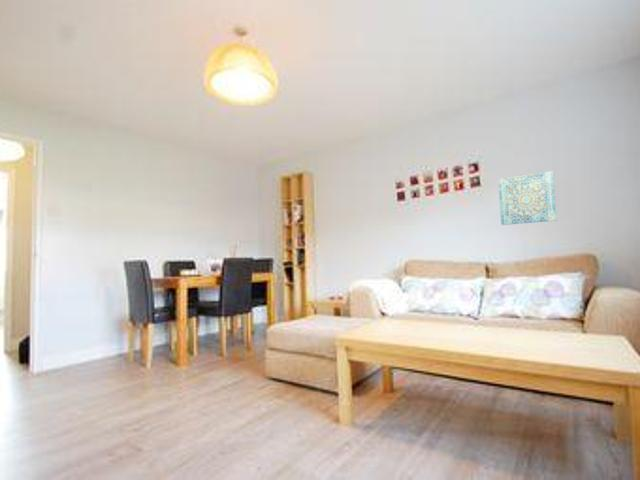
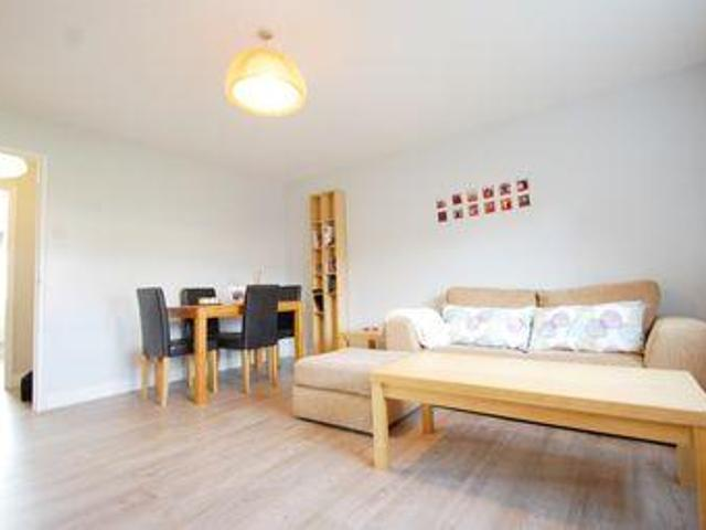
- wall art (526, 199)
